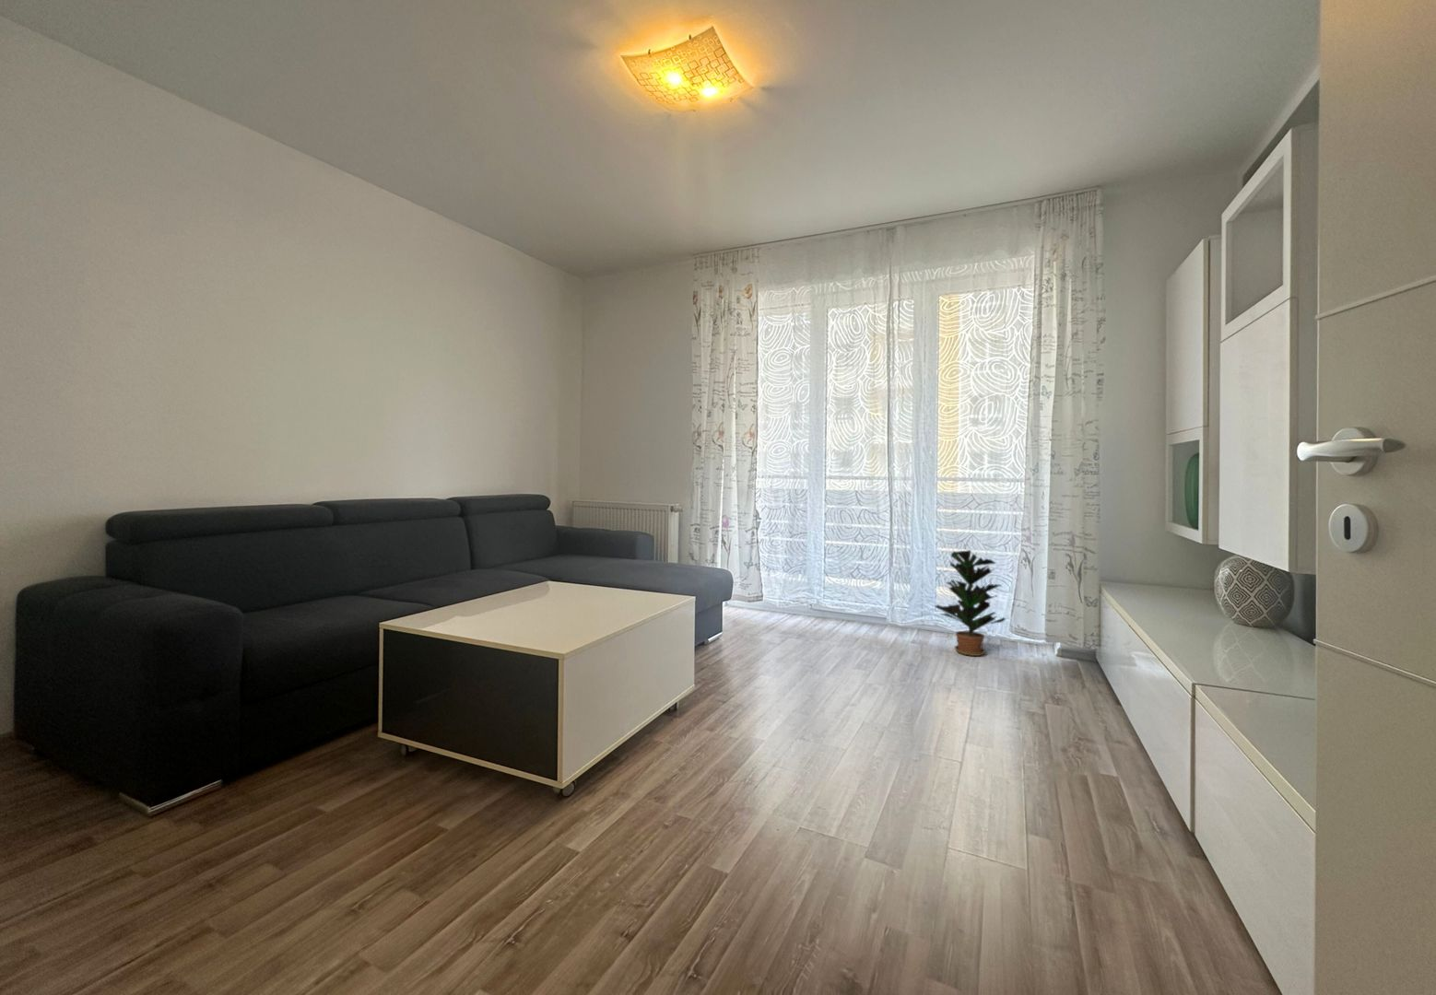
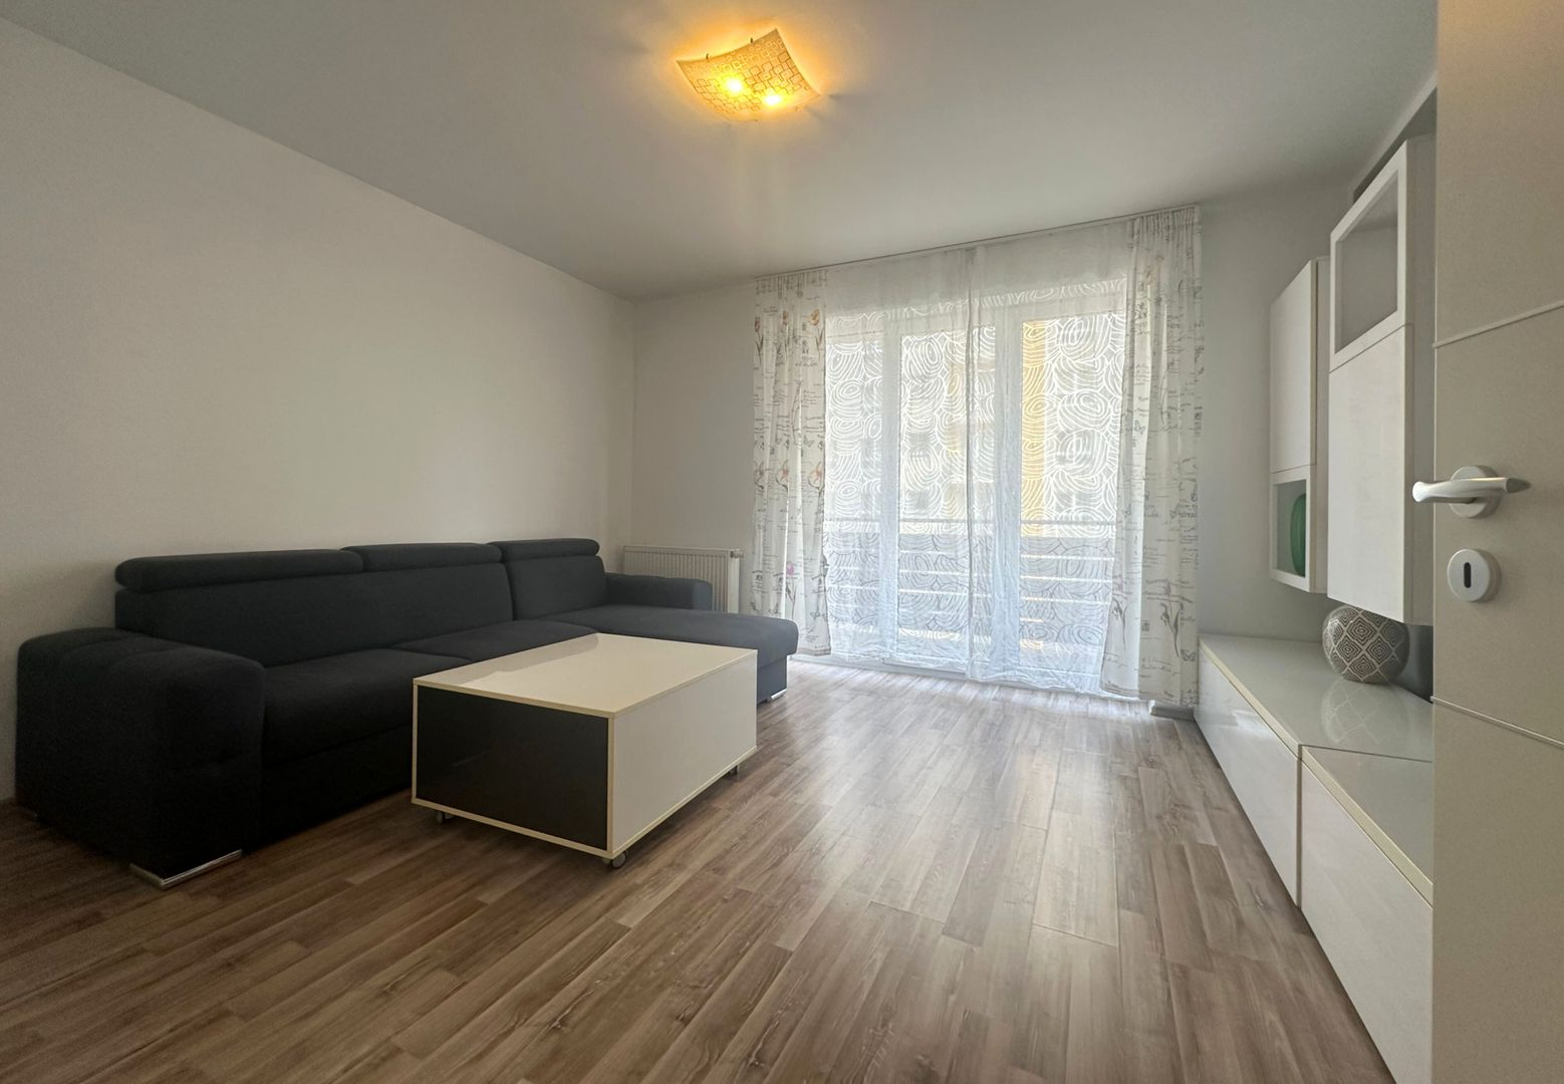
- potted plant (970, 600)
